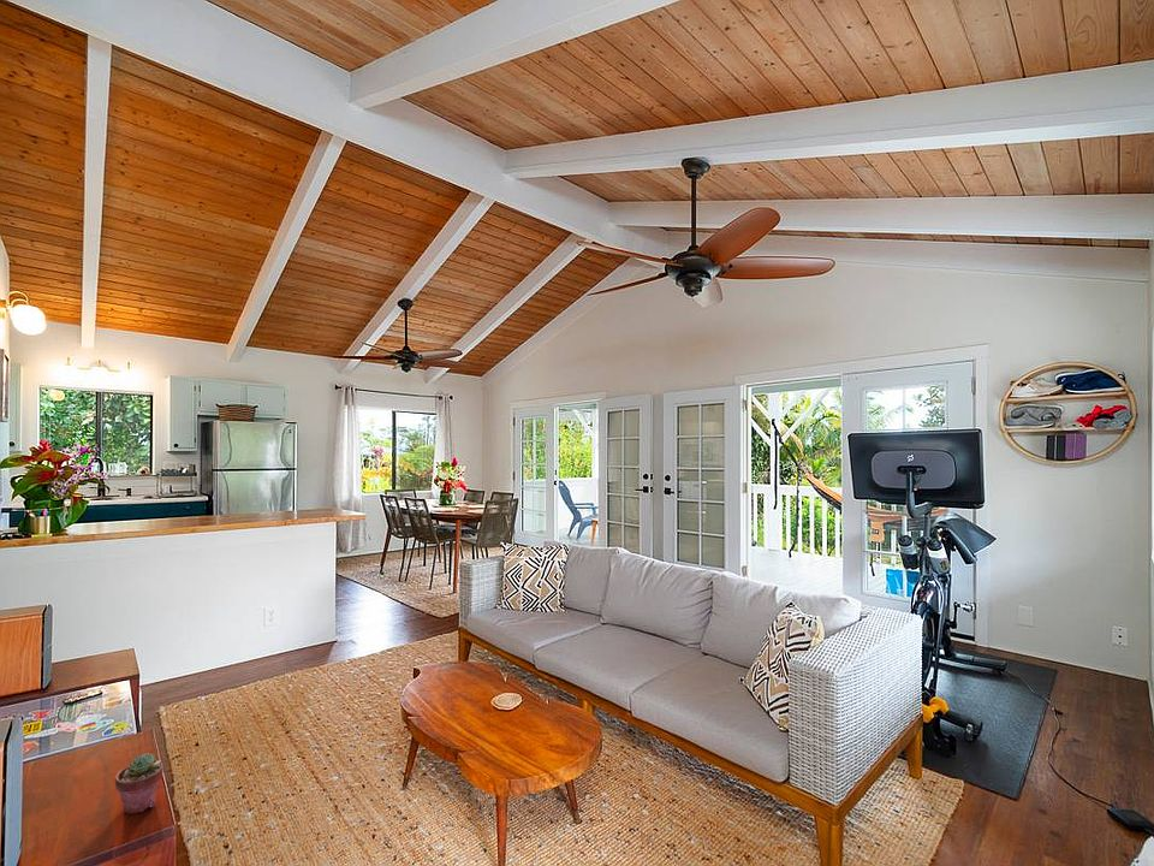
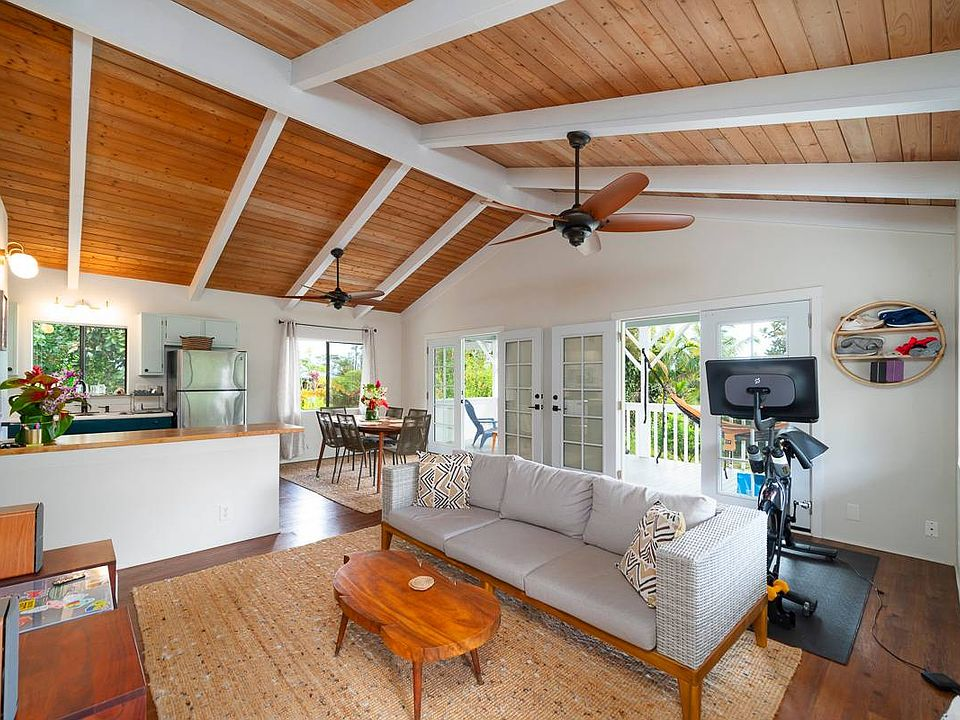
- potted succulent (139, 781)
